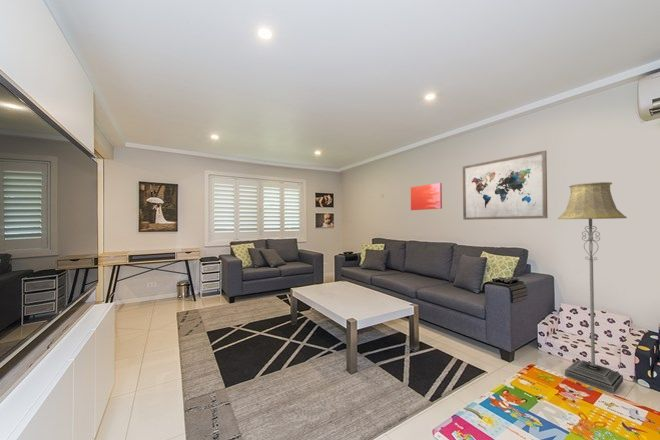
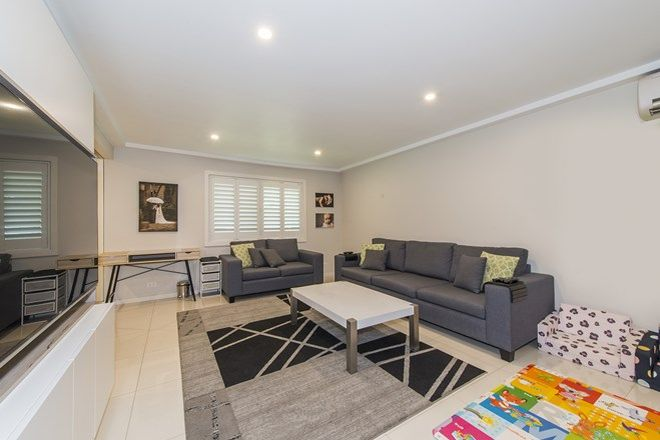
- wall art (425, 197)
- wall art (499, 189)
- floor lamp (591, 281)
